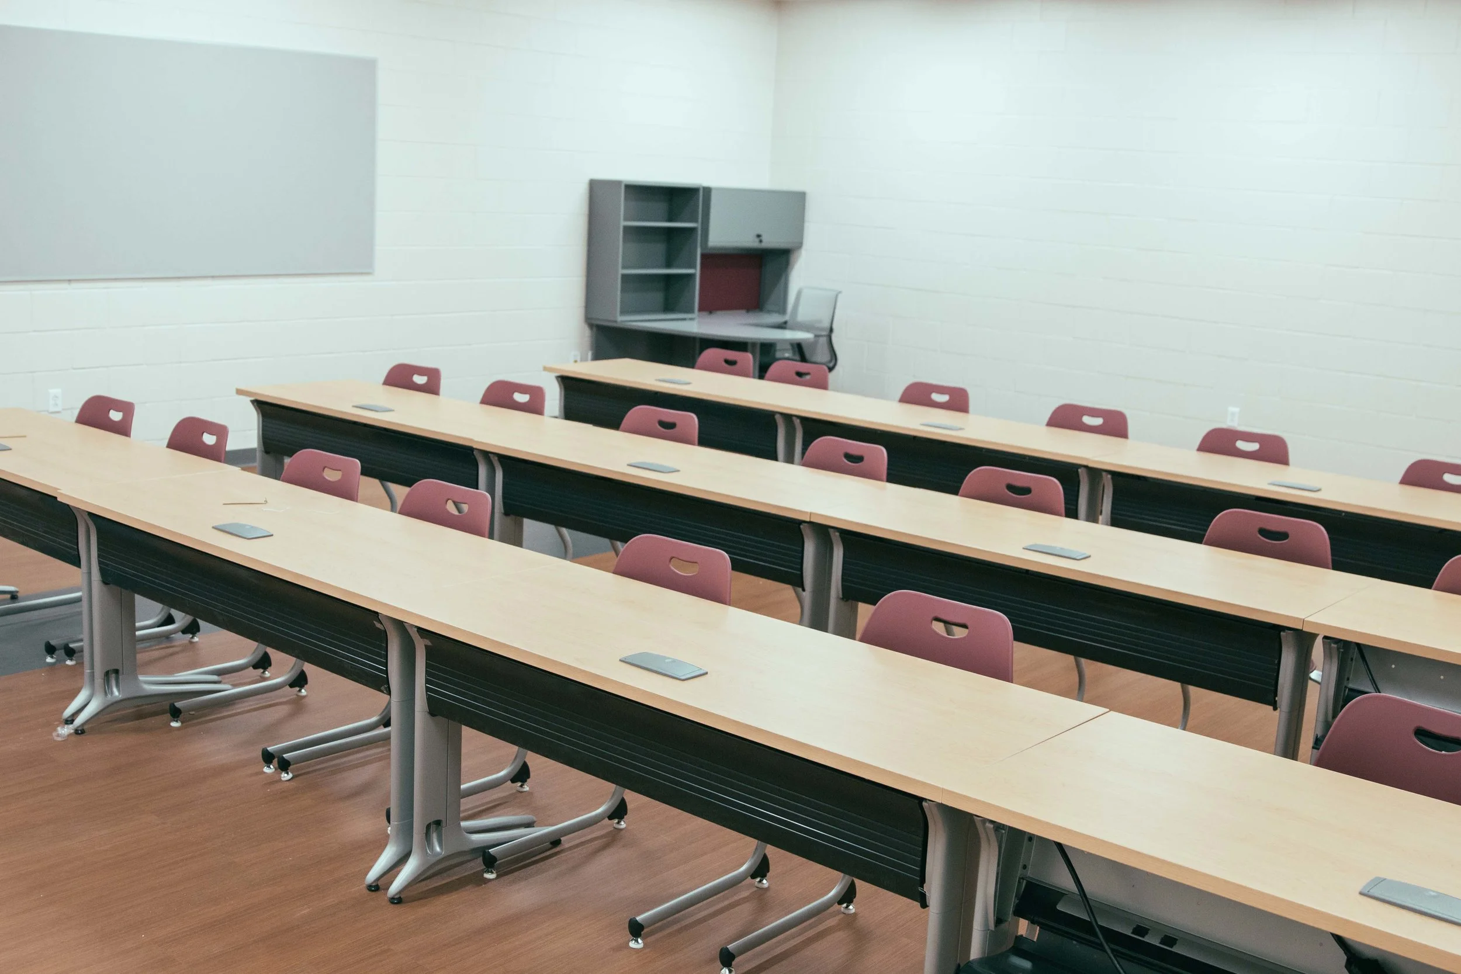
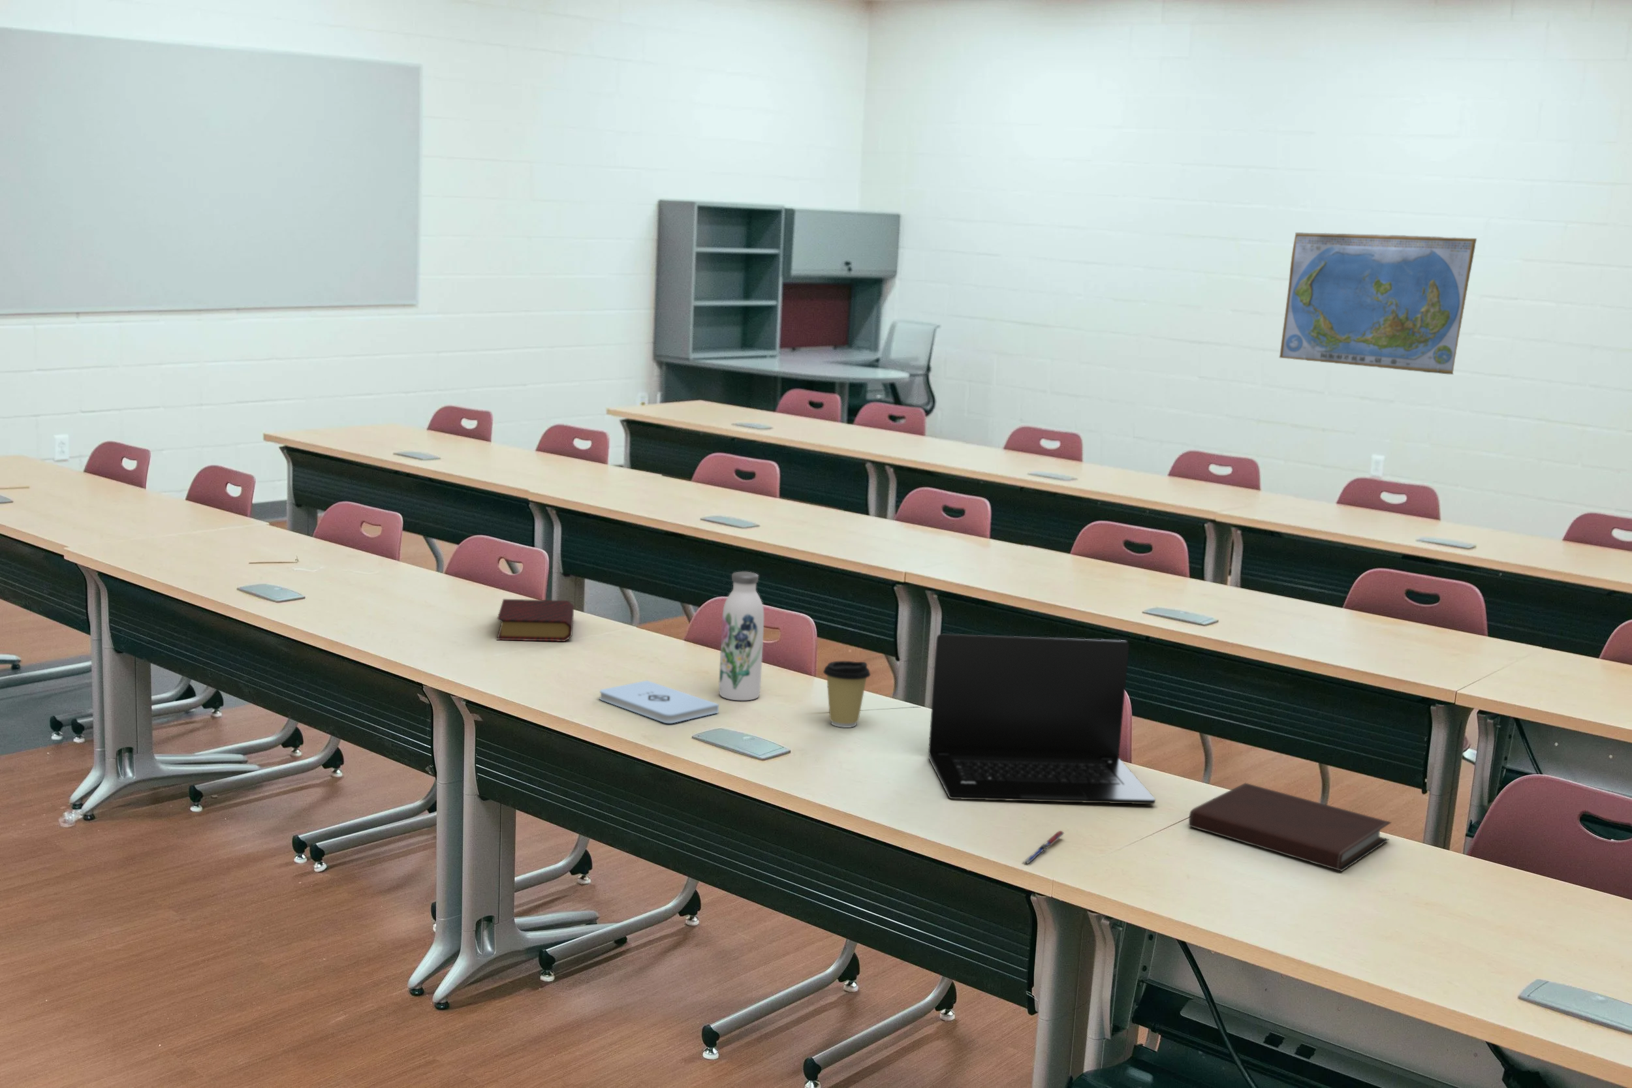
+ laptop (1043, 718)
+ world map (1373, 301)
+ pen (1044, 846)
+ book (536, 619)
+ coffee cup (845, 693)
+ water bottle (742, 634)
+ notebook (1290, 824)
+ notepad (657, 701)
